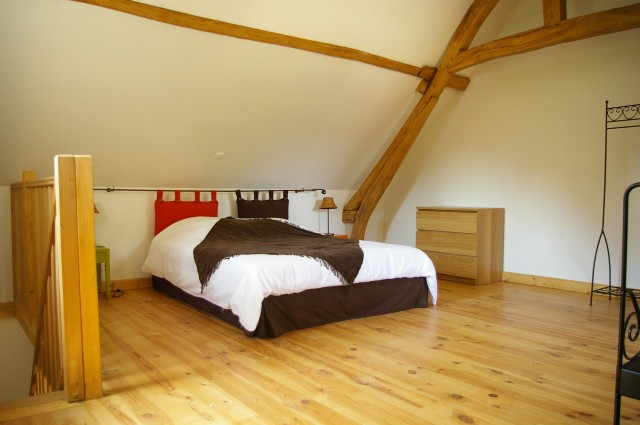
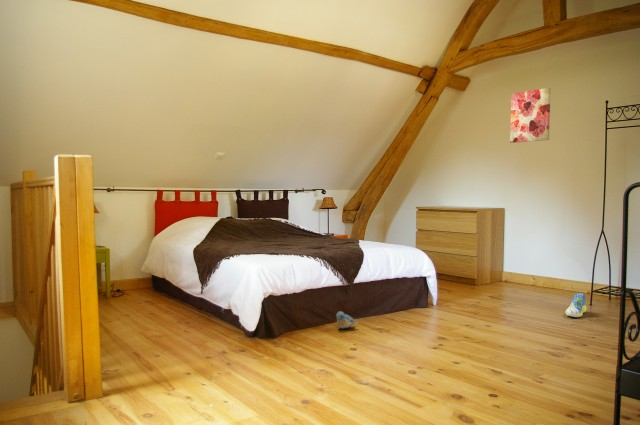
+ plush toy (345, 319)
+ wall art (529, 116)
+ sneaker (575, 304)
